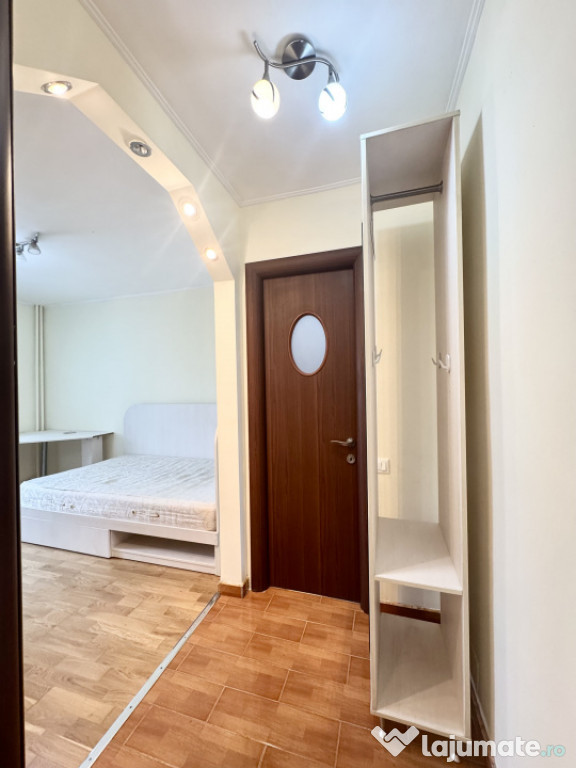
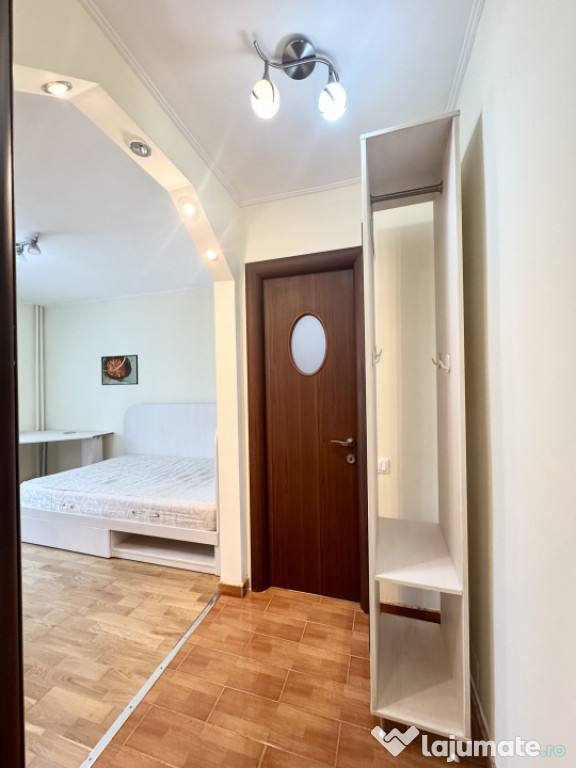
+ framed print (119, 370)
